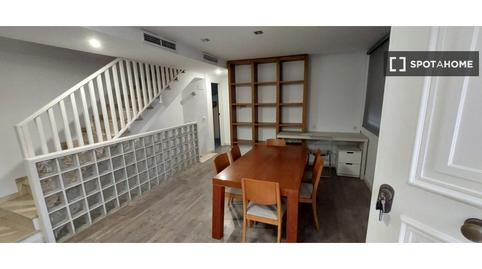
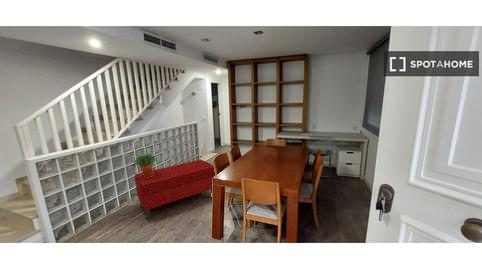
+ potted plant (148, 165)
+ bench (178, 185)
